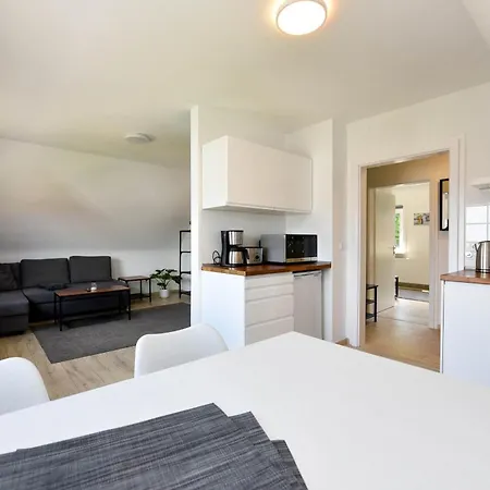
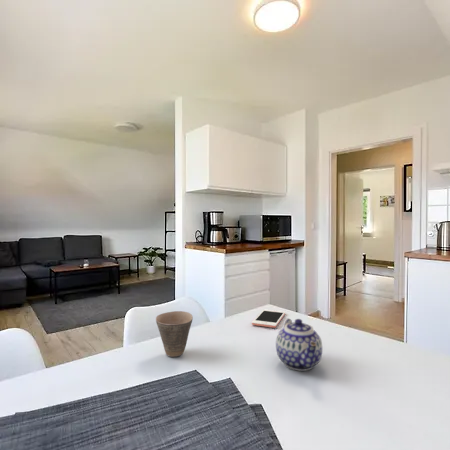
+ cup (174, 335)
+ cell phone (269, 317)
+ teapot (298, 341)
